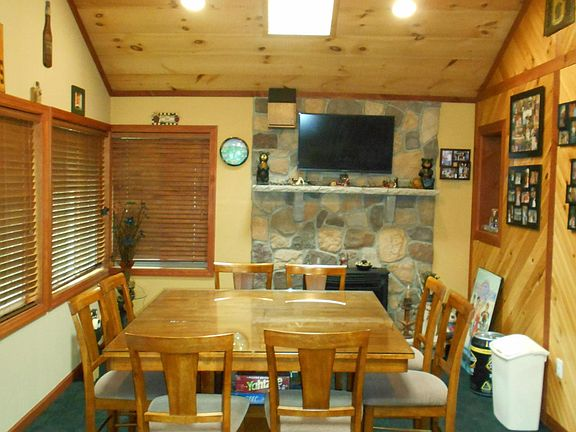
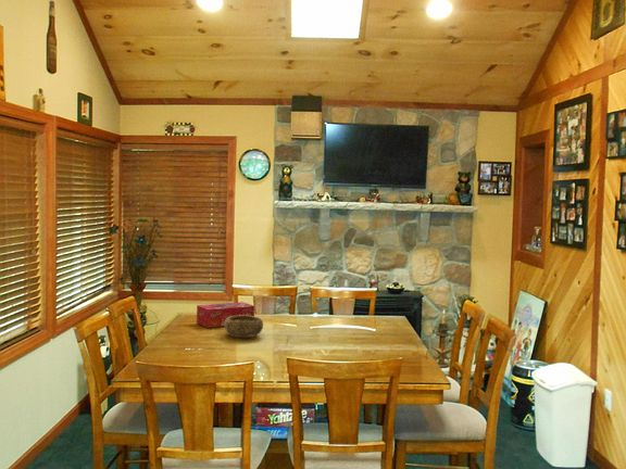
+ bowl (242, 326)
+ tissue box (225, 314)
